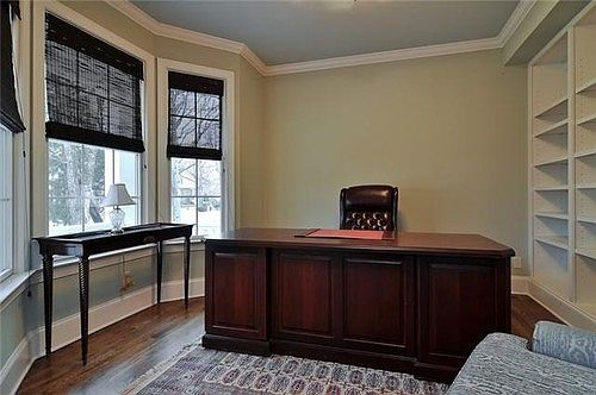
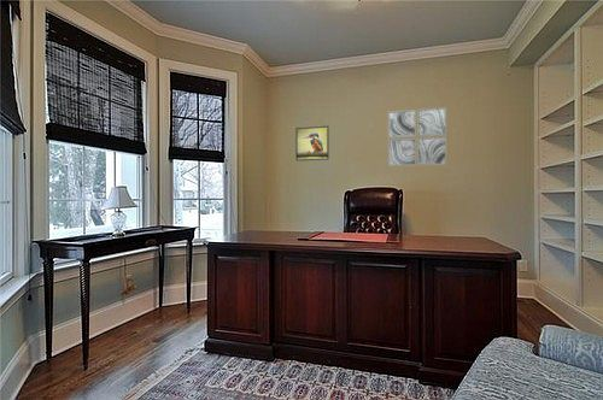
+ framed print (311, 143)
+ wall art (415, 136)
